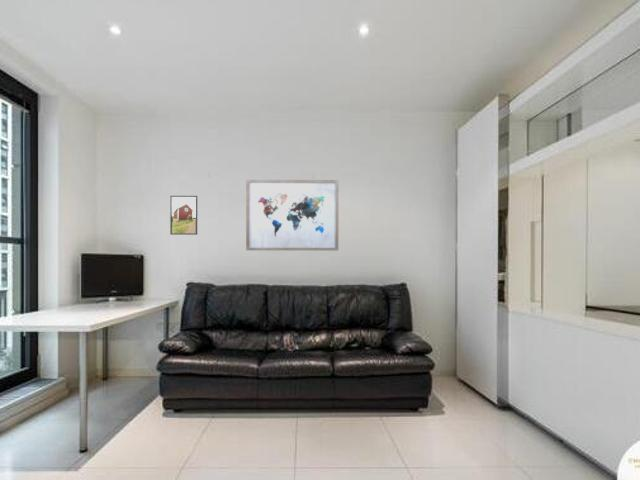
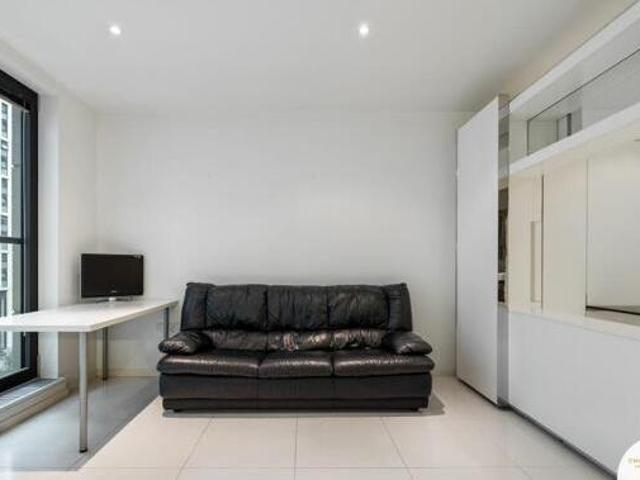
- wall art (292, 215)
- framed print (183, 215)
